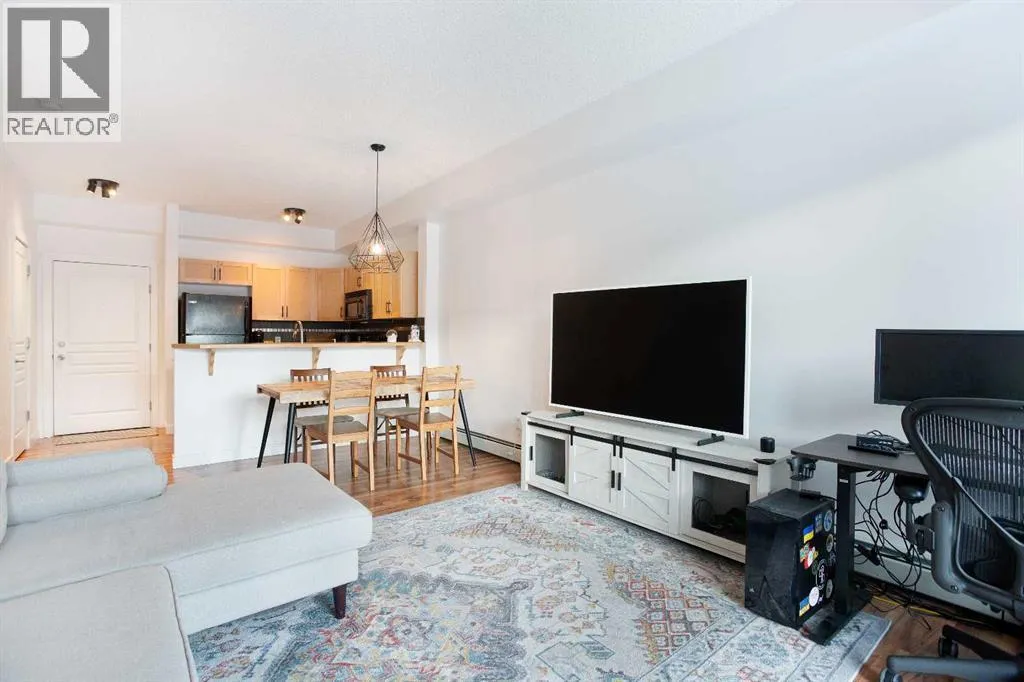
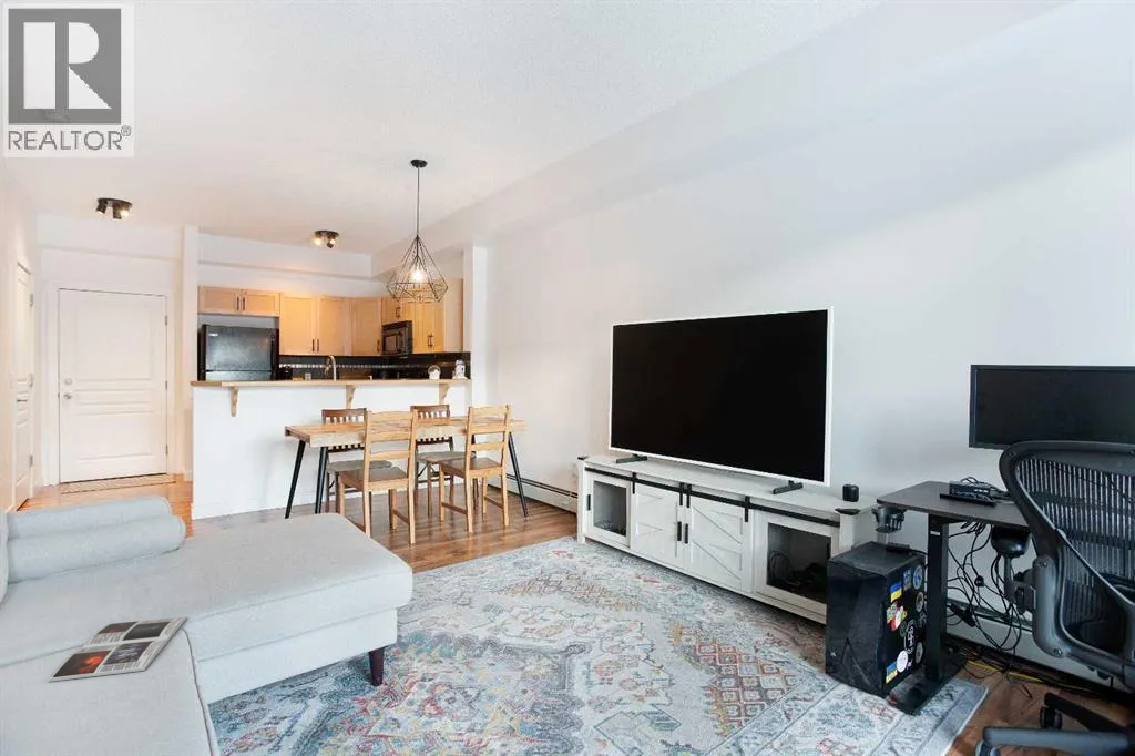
+ magazine (125, 642)
